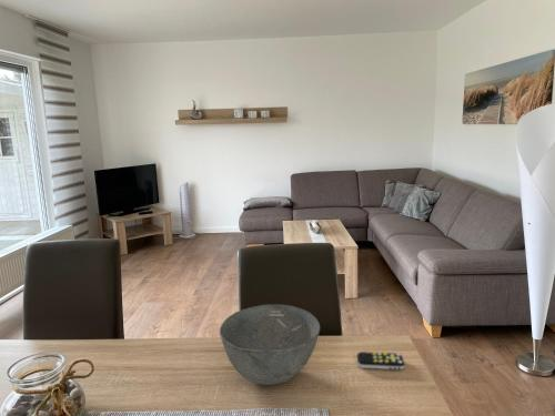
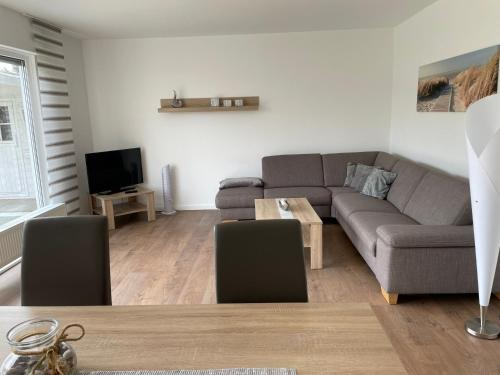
- remote control (380, 359)
- bowl (270, 349)
